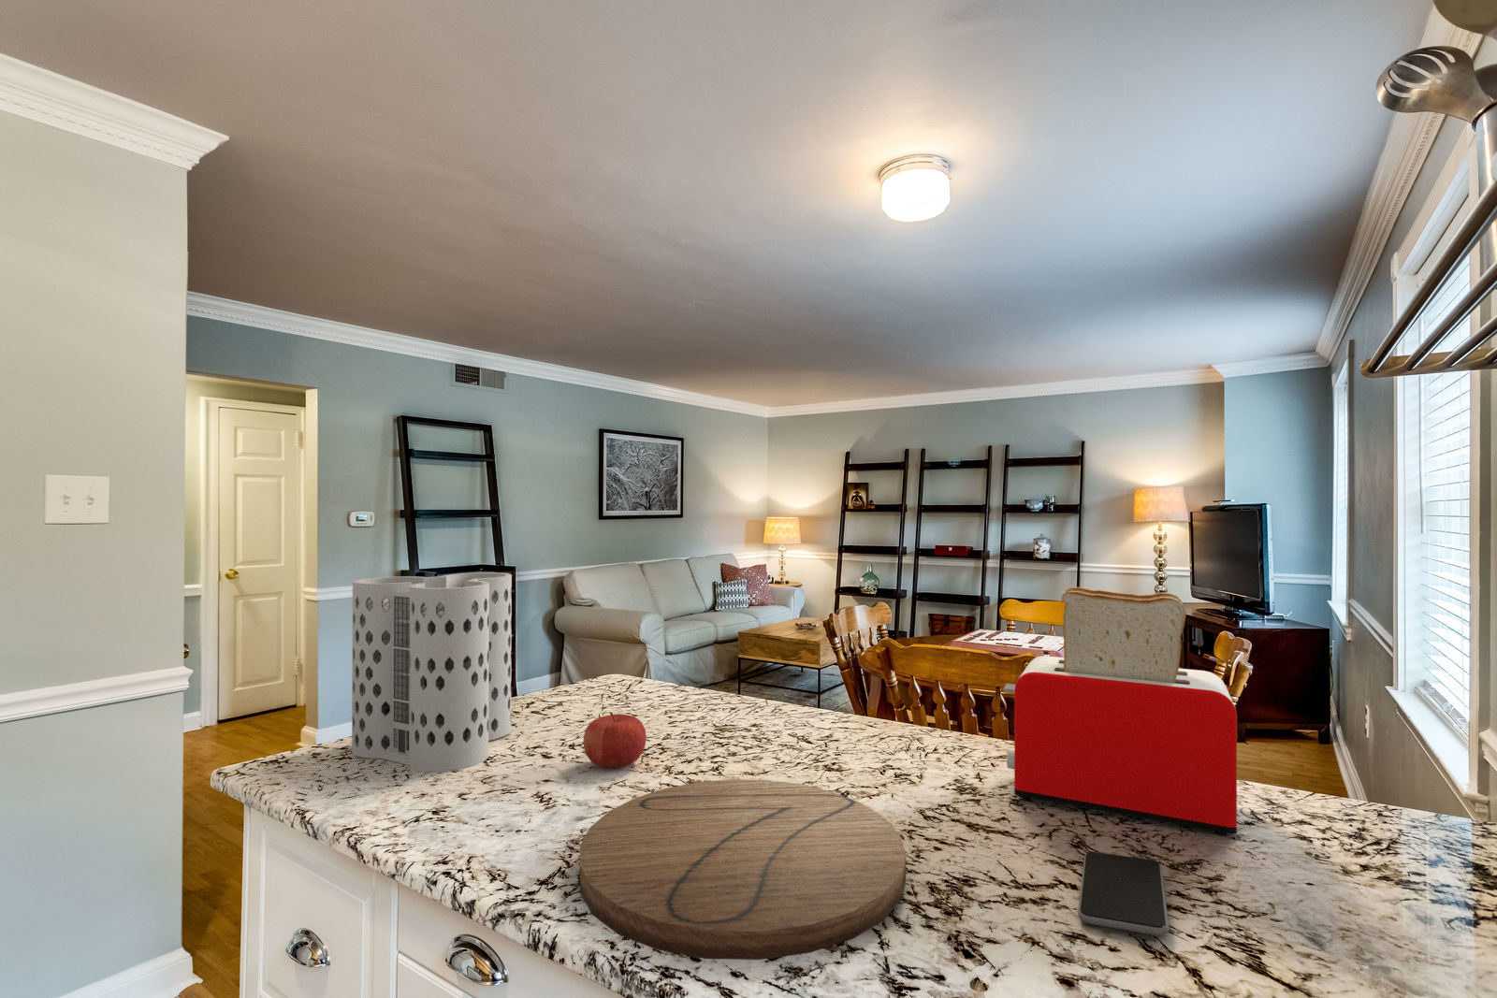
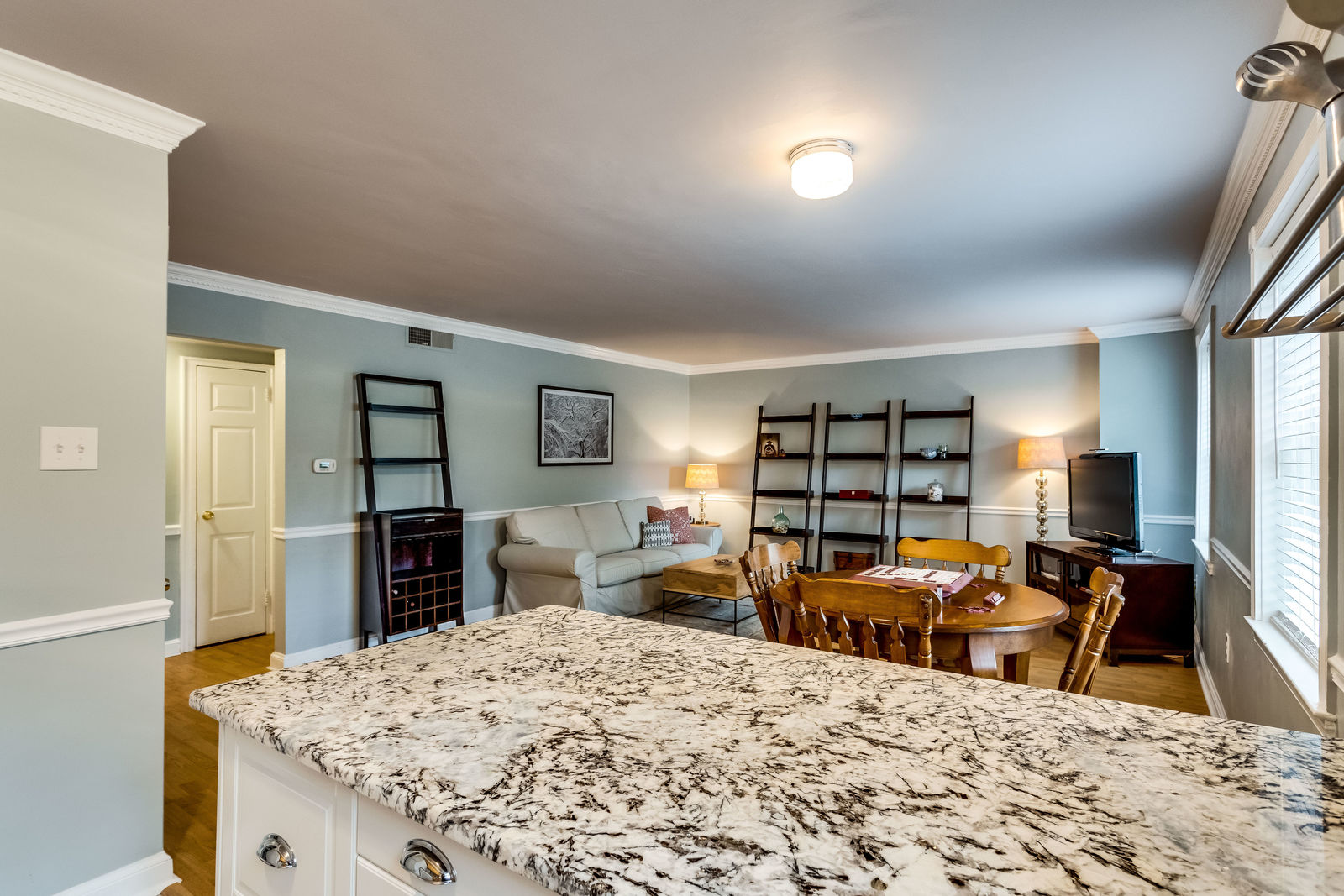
- utensil holder (441, 664)
- cutting board (742, 851)
- toaster (1110, 695)
- fruit (615, 737)
- smartphone (1122, 889)
